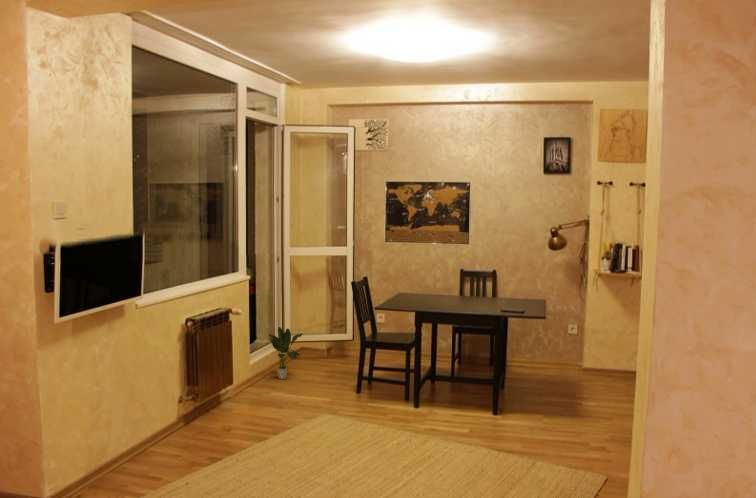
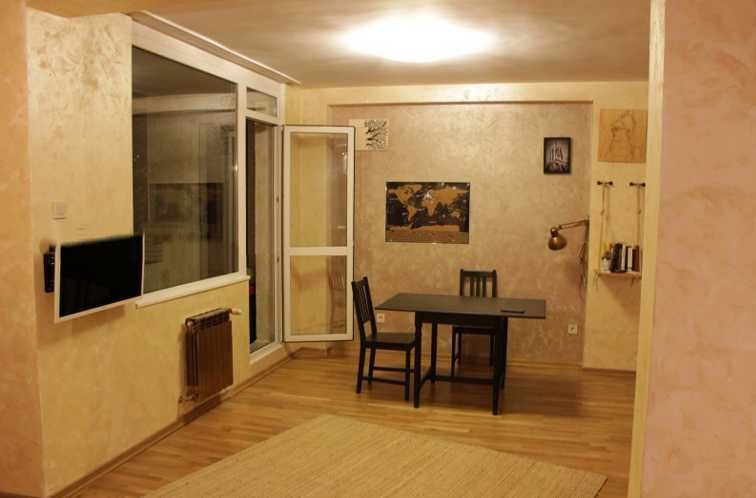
- potted plant (285, 352)
